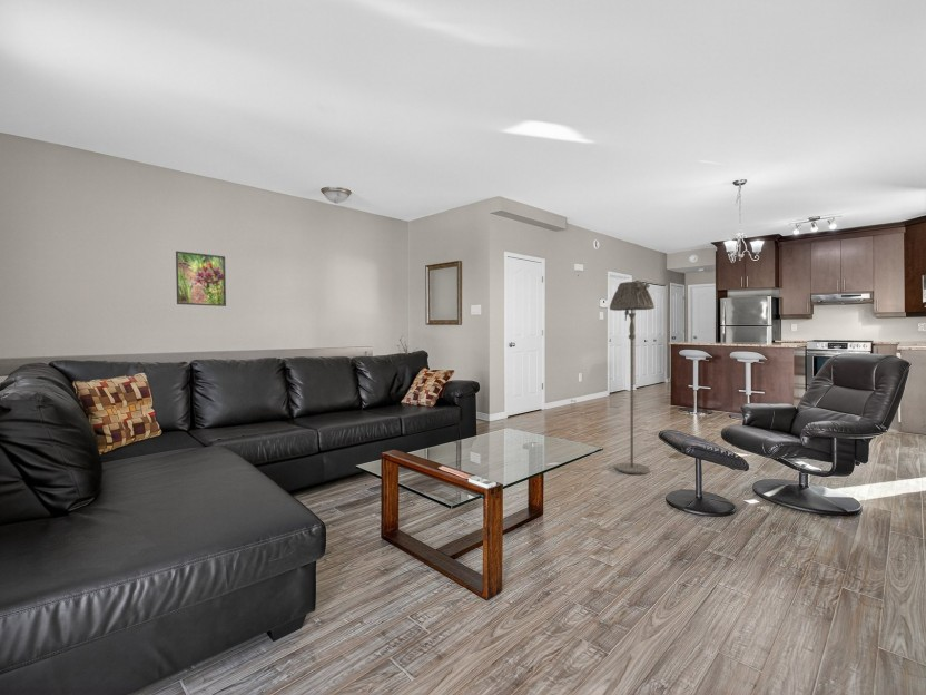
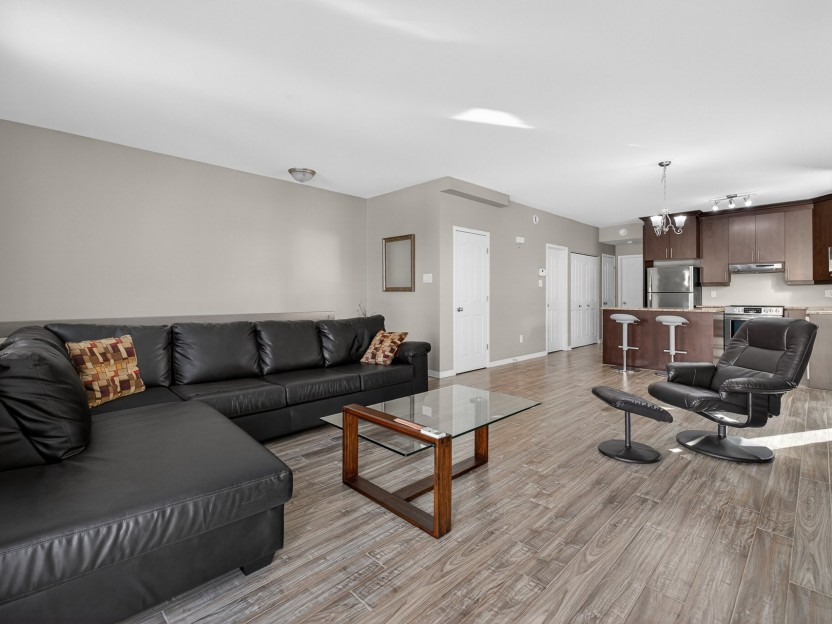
- floor lamp (631, 375)
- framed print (201, 280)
